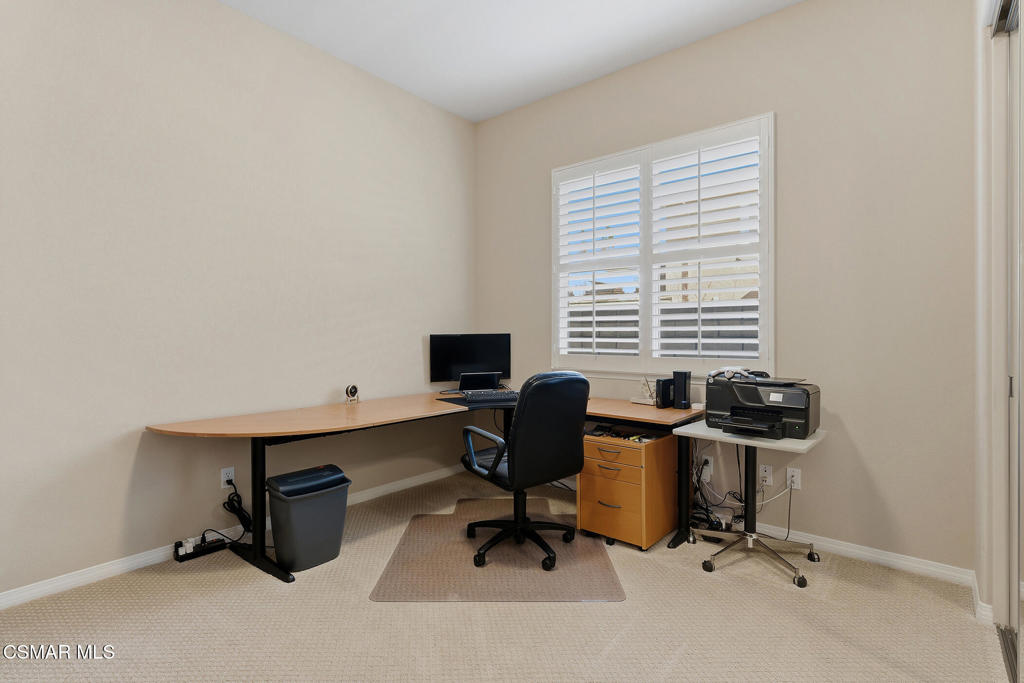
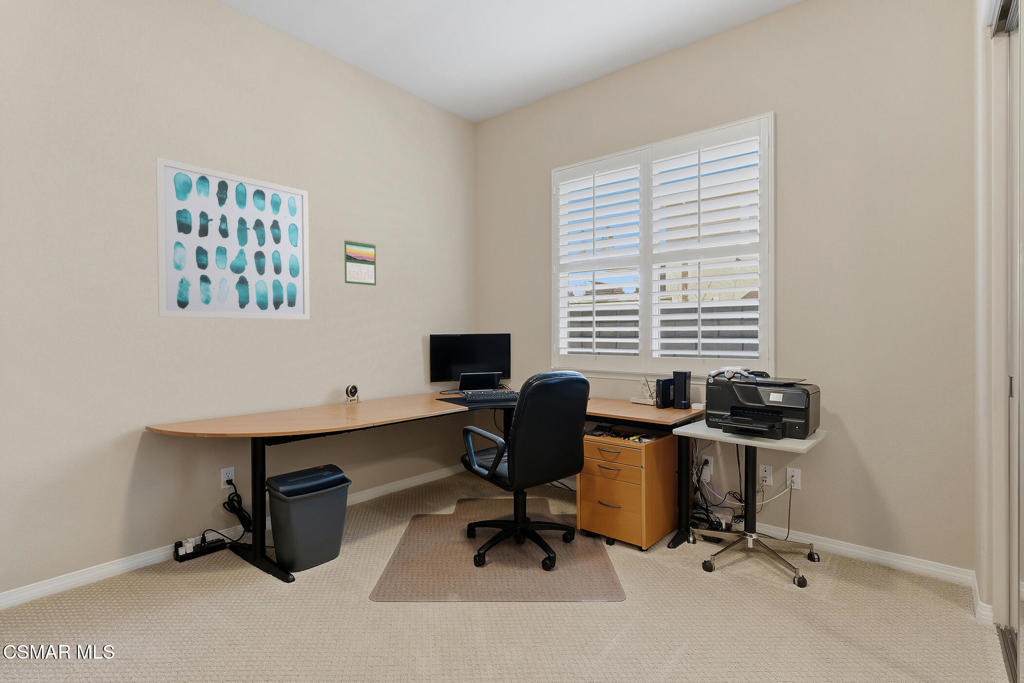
+ wall art (241, 247)
+ calendar (360, 262)
